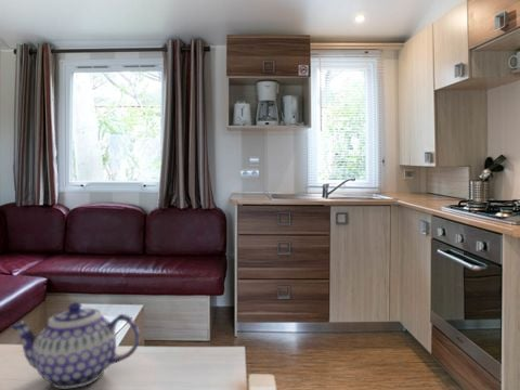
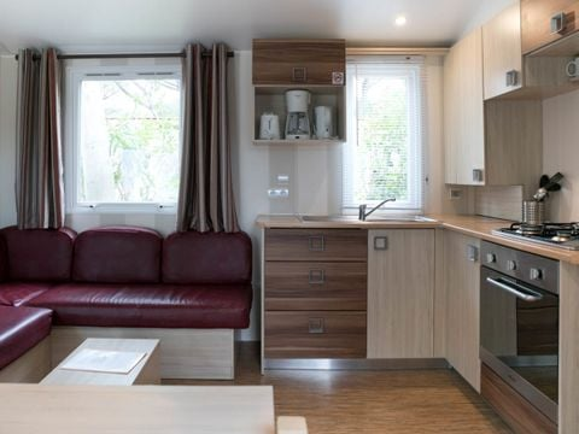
- teapot (76, 339)
